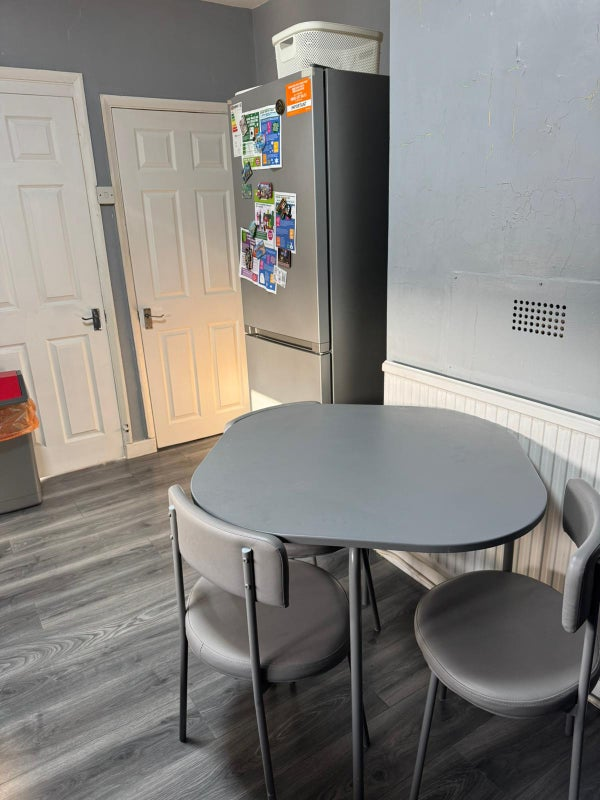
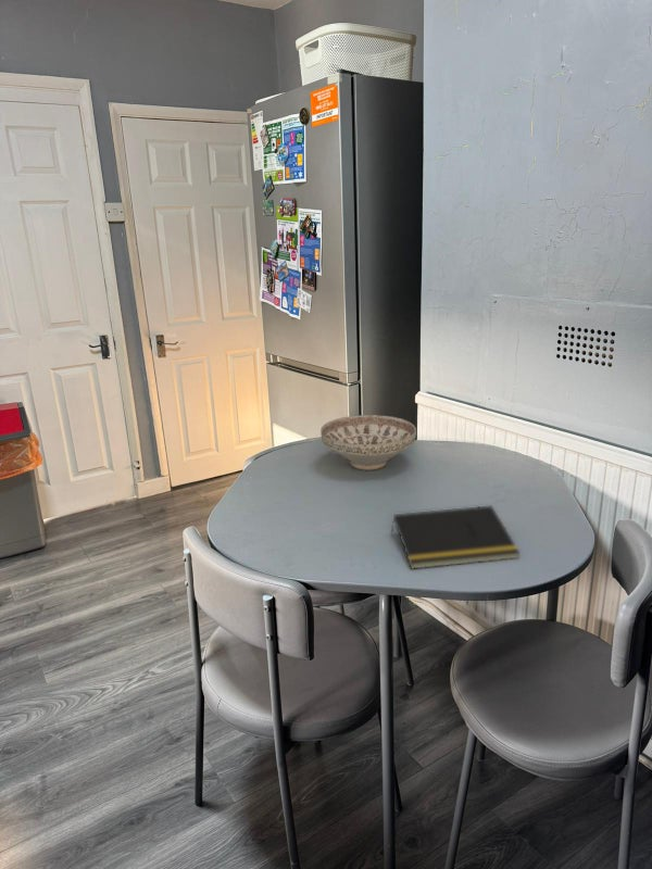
+ notepad (453, 534)
+ decorative bowl (368, 445)
